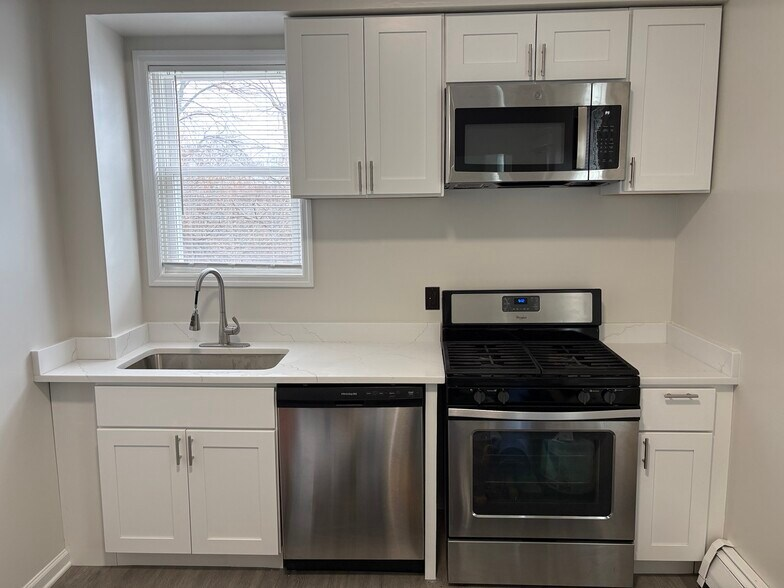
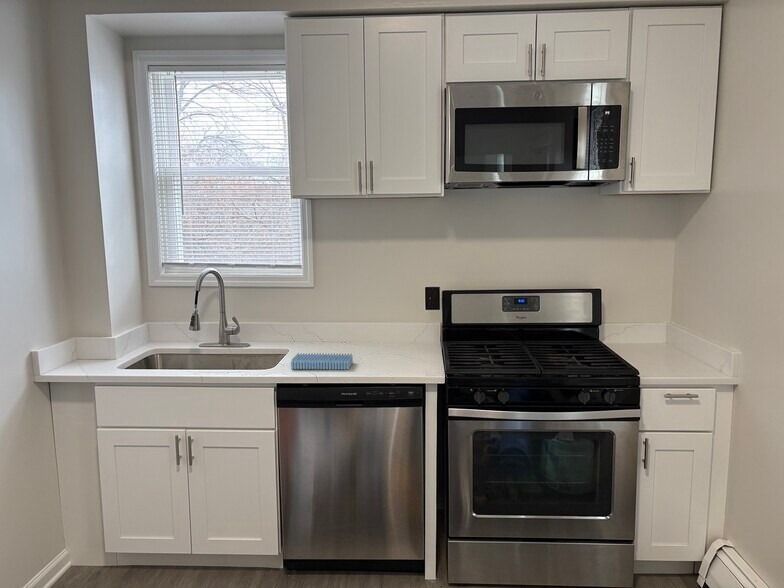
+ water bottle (322, 361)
